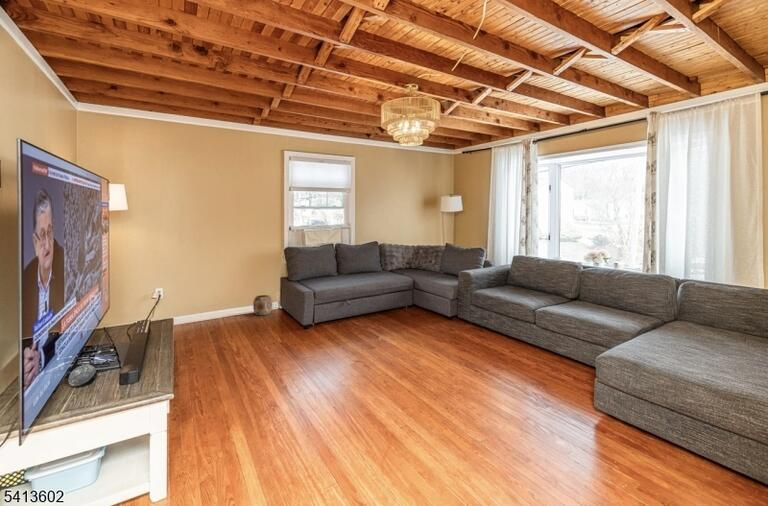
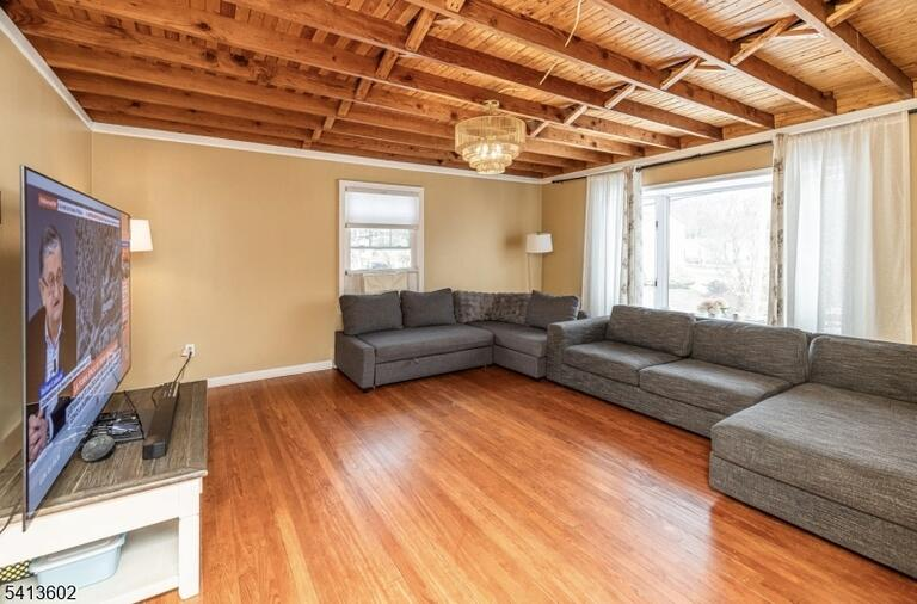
- planter (262, 305)
